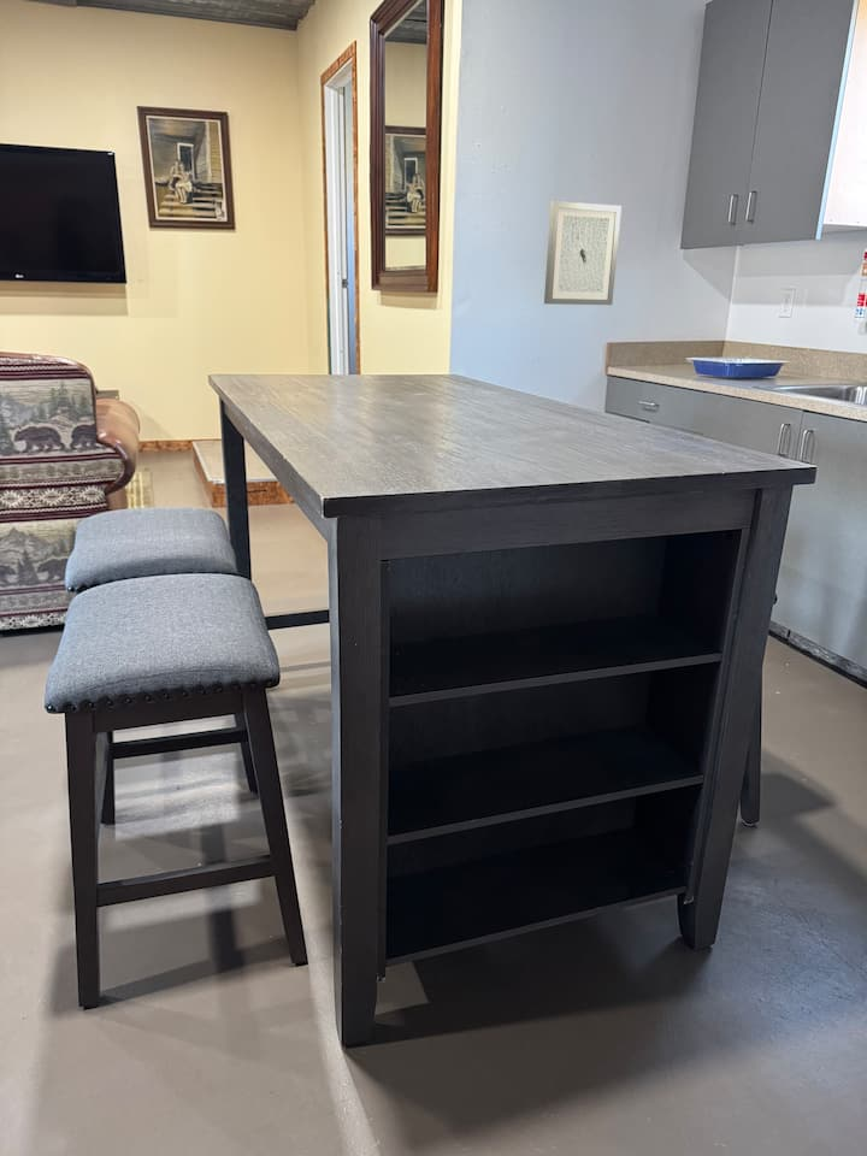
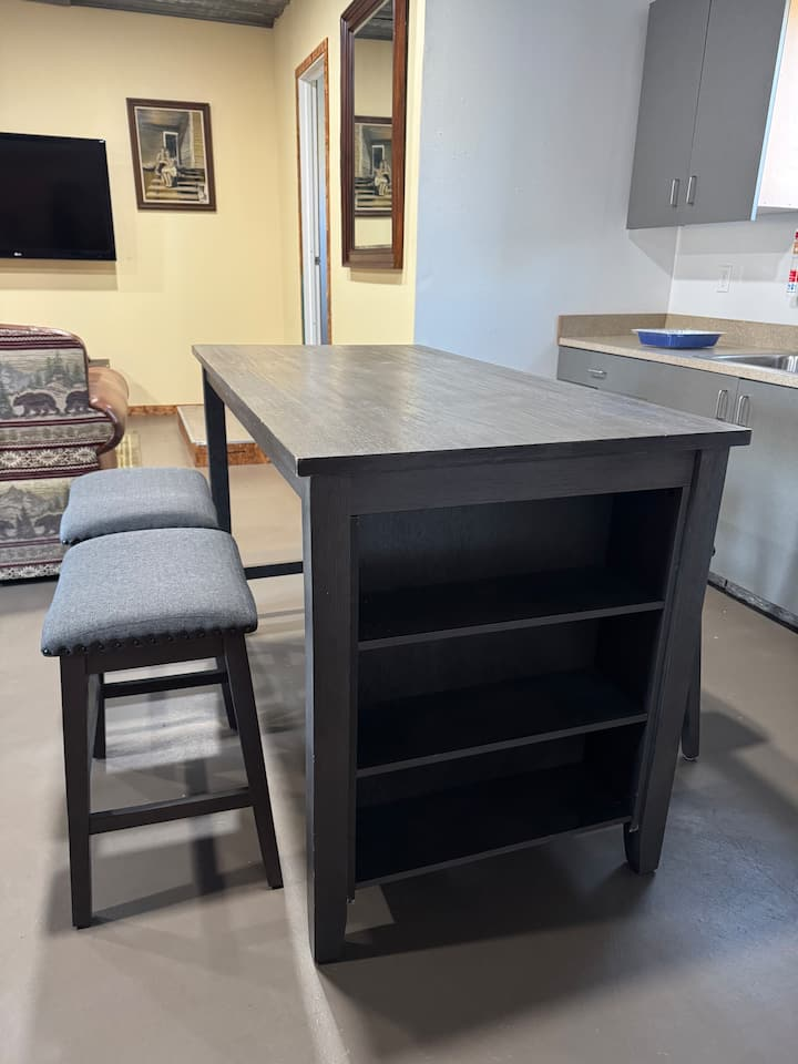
- wall art (582, 254)
